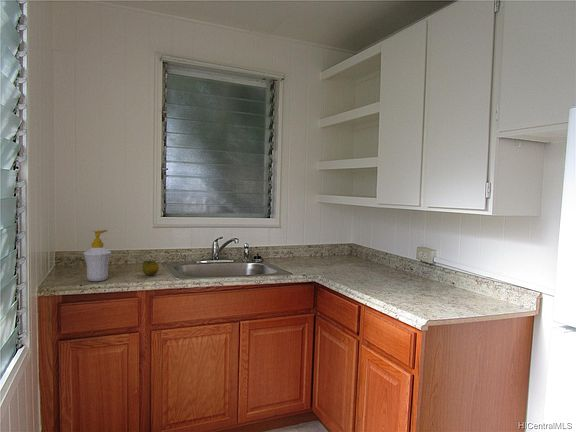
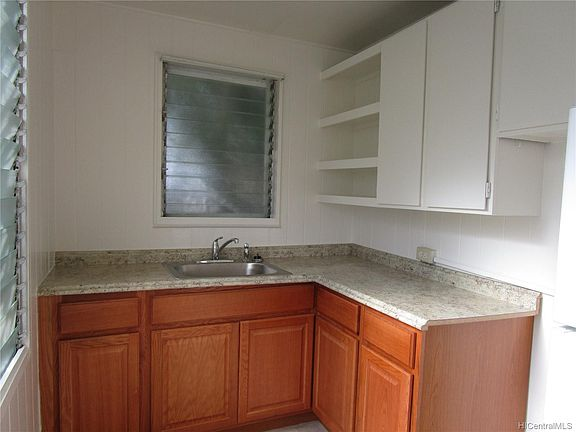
- fruit (150, 267)
- soap bottle (97, 255)
